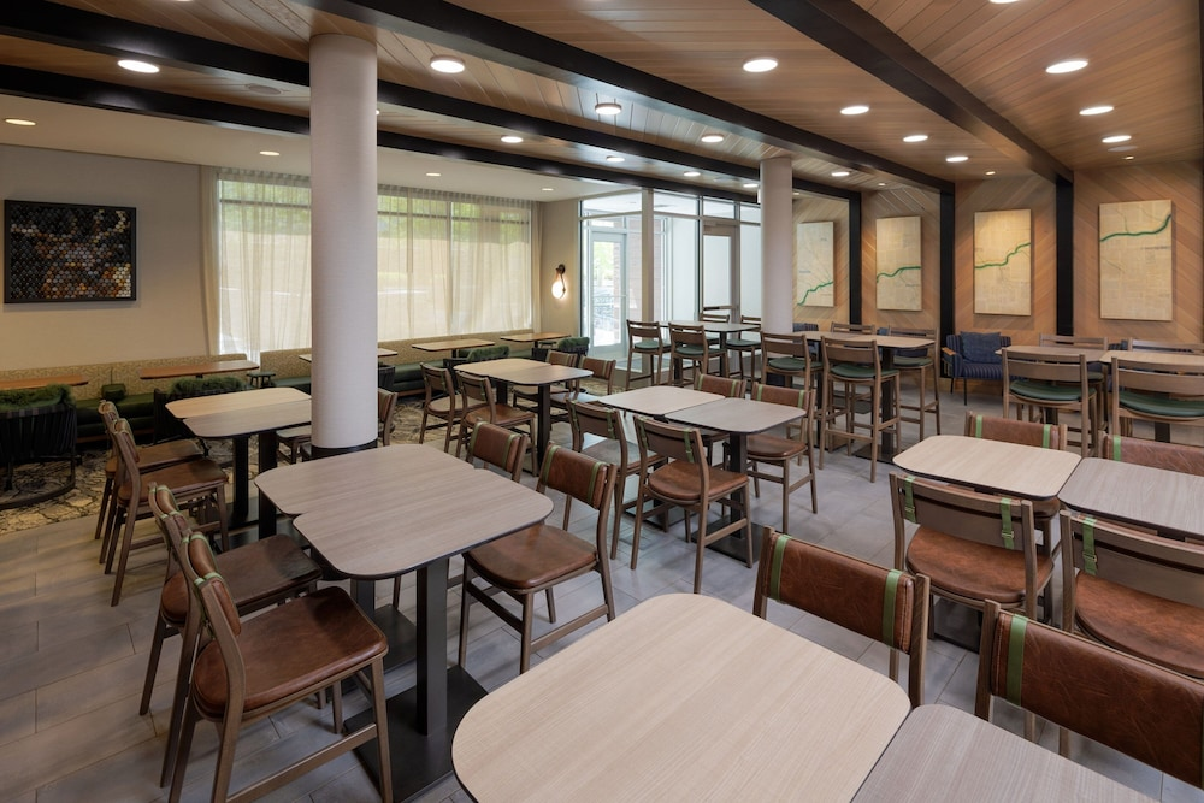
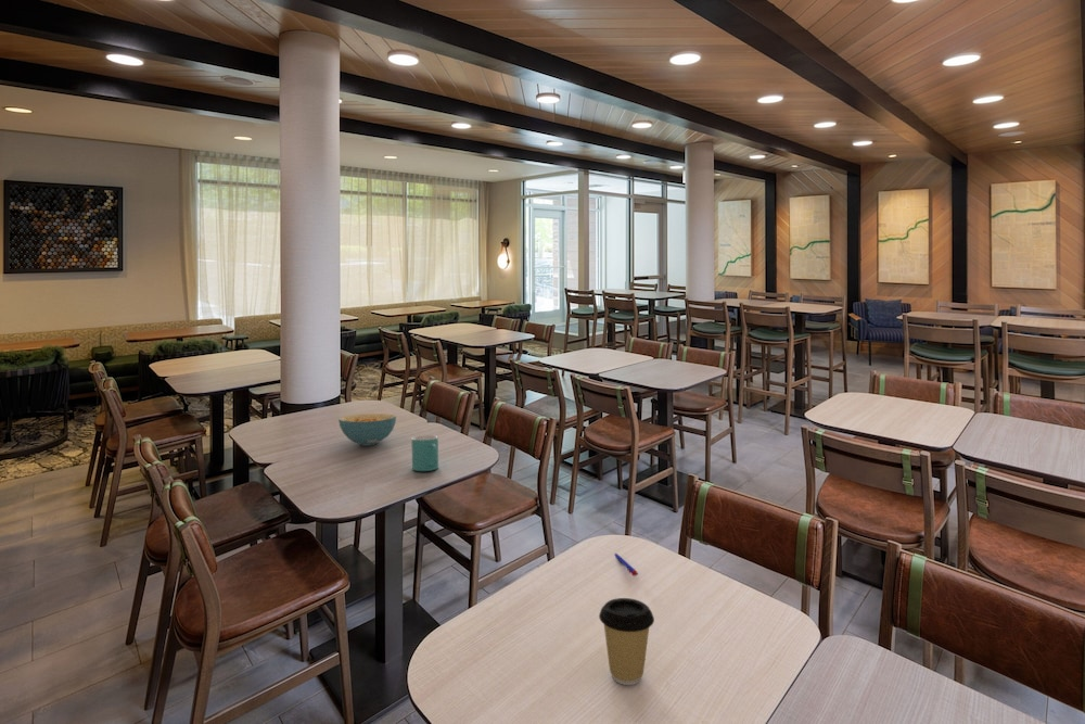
+ coffee cup (626, 640)
+ pen (624, 562)
+ cereal bowl (368, 430)
+ mug (427, 454)
